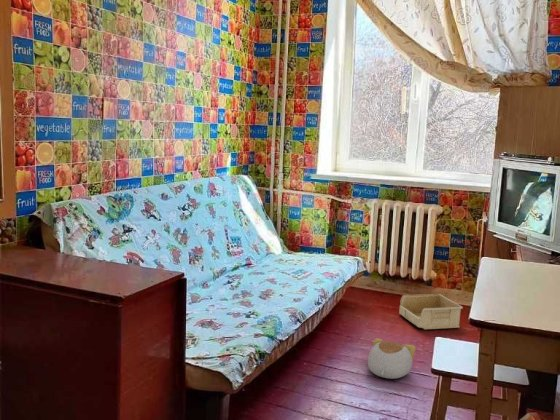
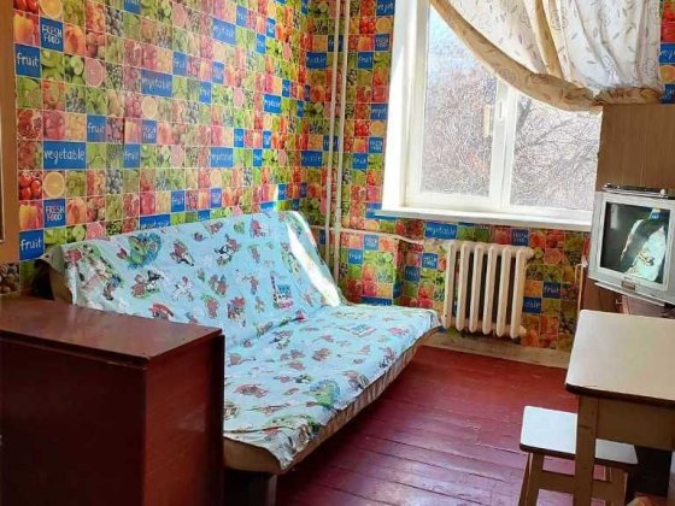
- plush toy (388, 360)
- storage bin (429, 310)
